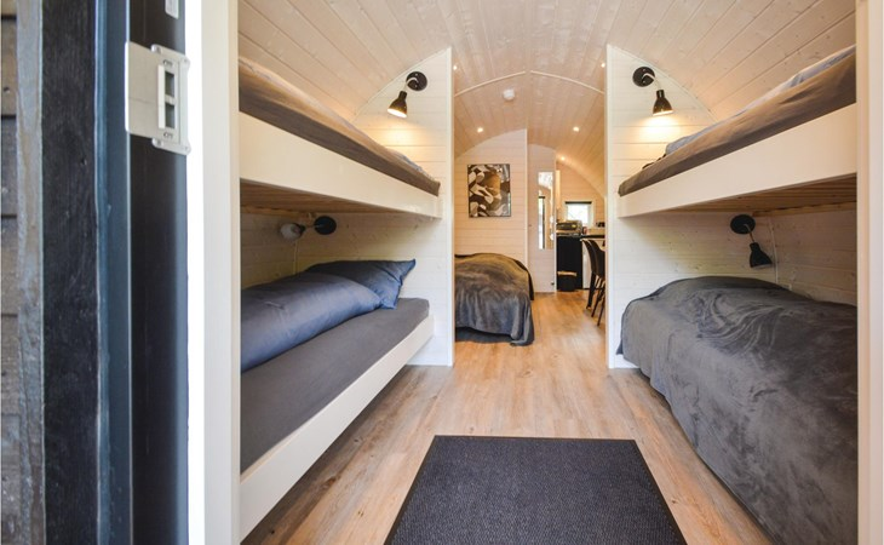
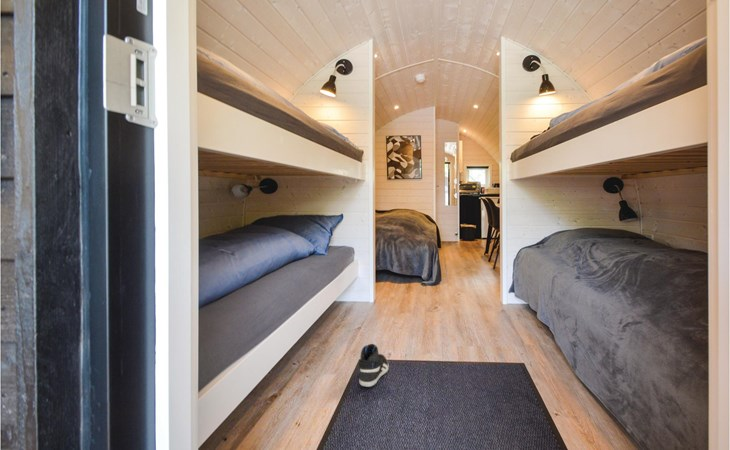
+ sneaker (375, 357)
